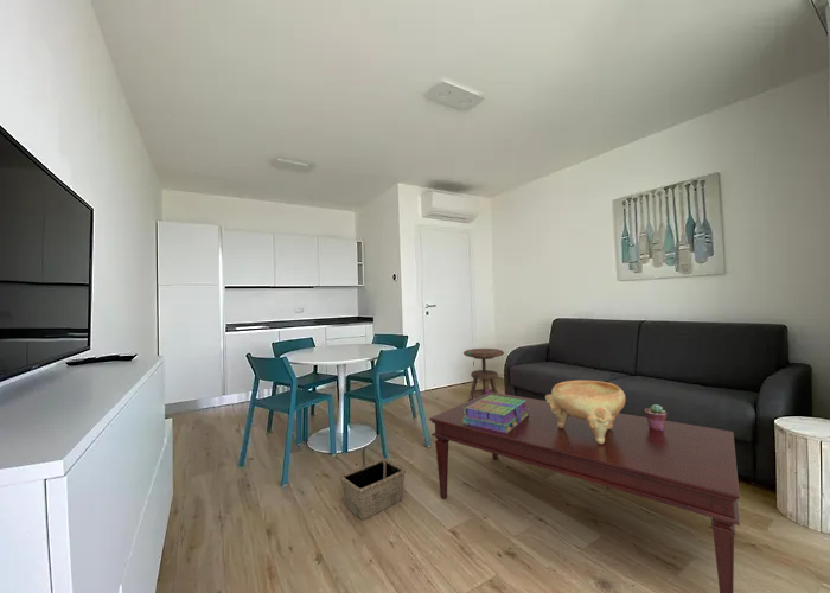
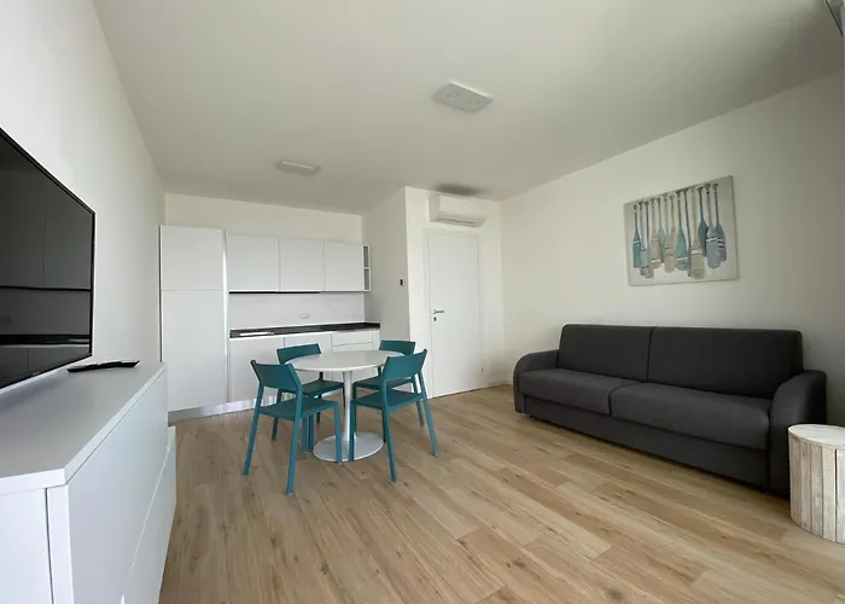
- decorative bowl (586, 408)
- basket (372, 476)
- side table (484, 381)
- potted succulent (656, 415)
- stack of books (496, 410)
- coffee table (568, 467)
